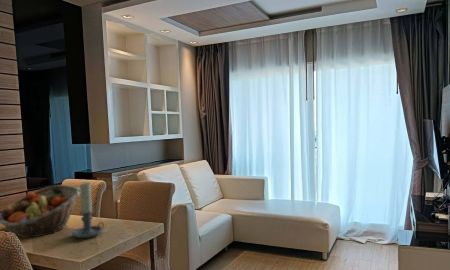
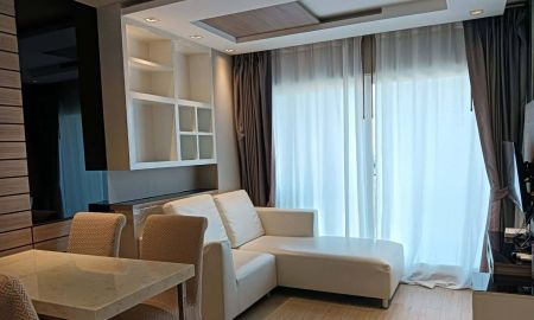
- candle holder (89, 207)
- fruit basket (41, 209)
